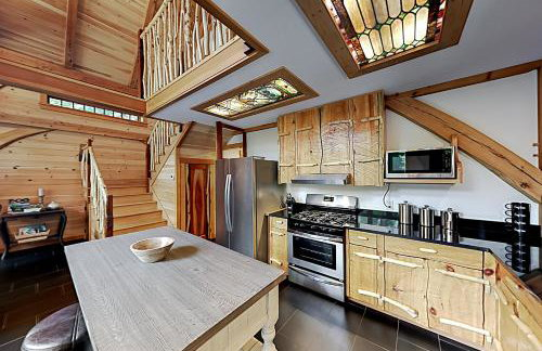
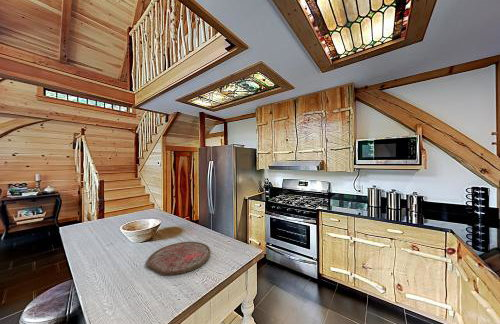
+ cutting board (180, 255)
